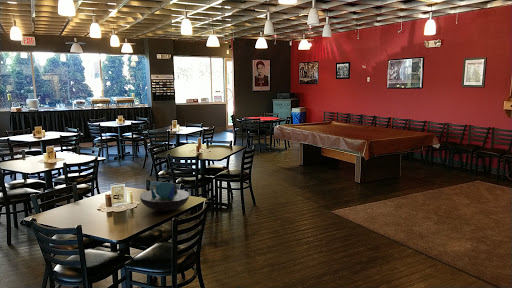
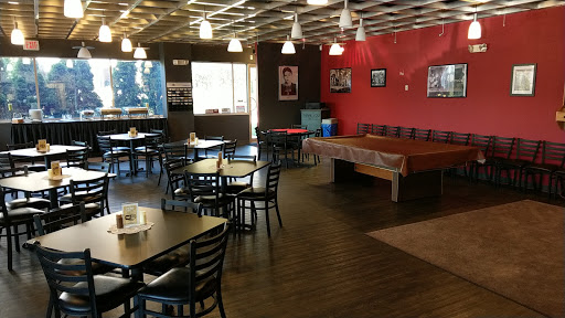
- decorative bowl (164, 195)
